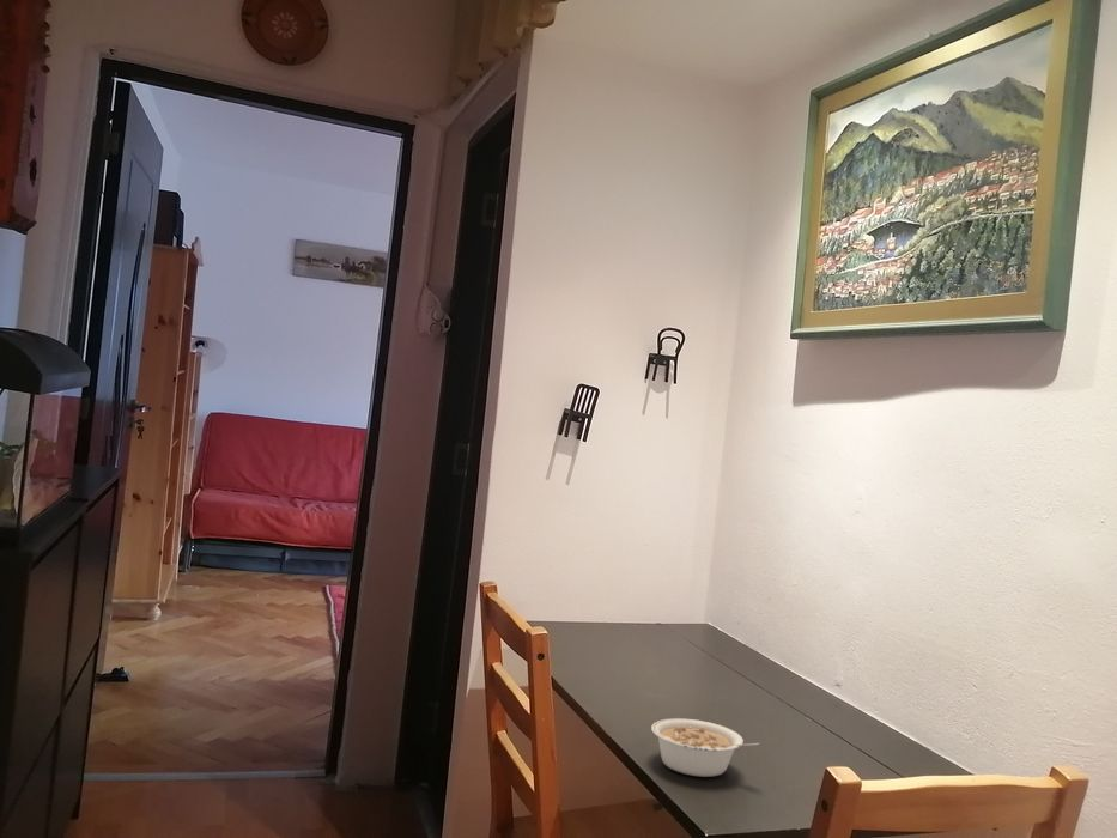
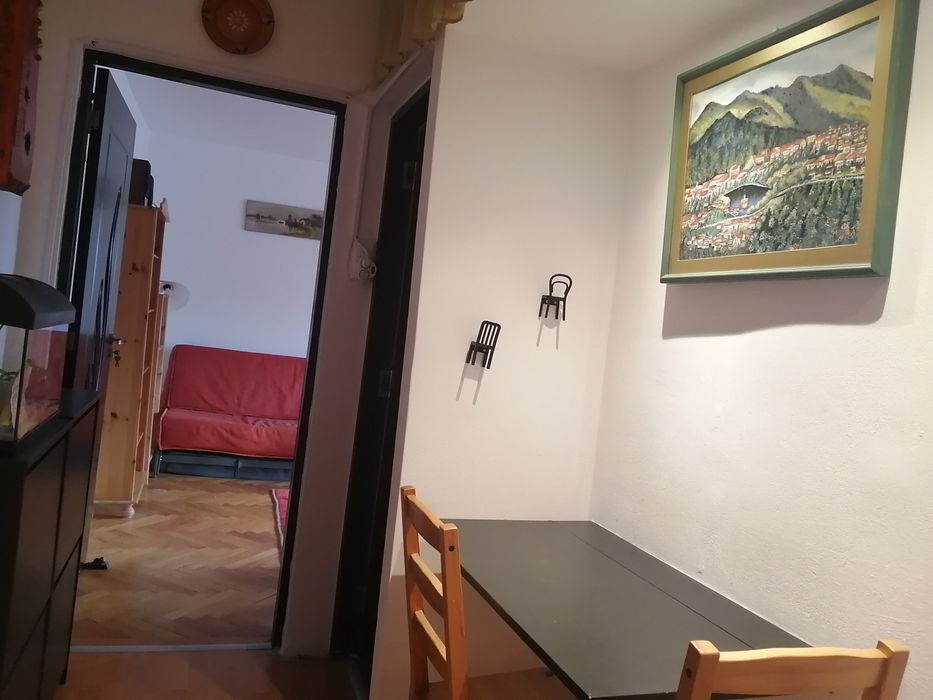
- legume (699, 746)
